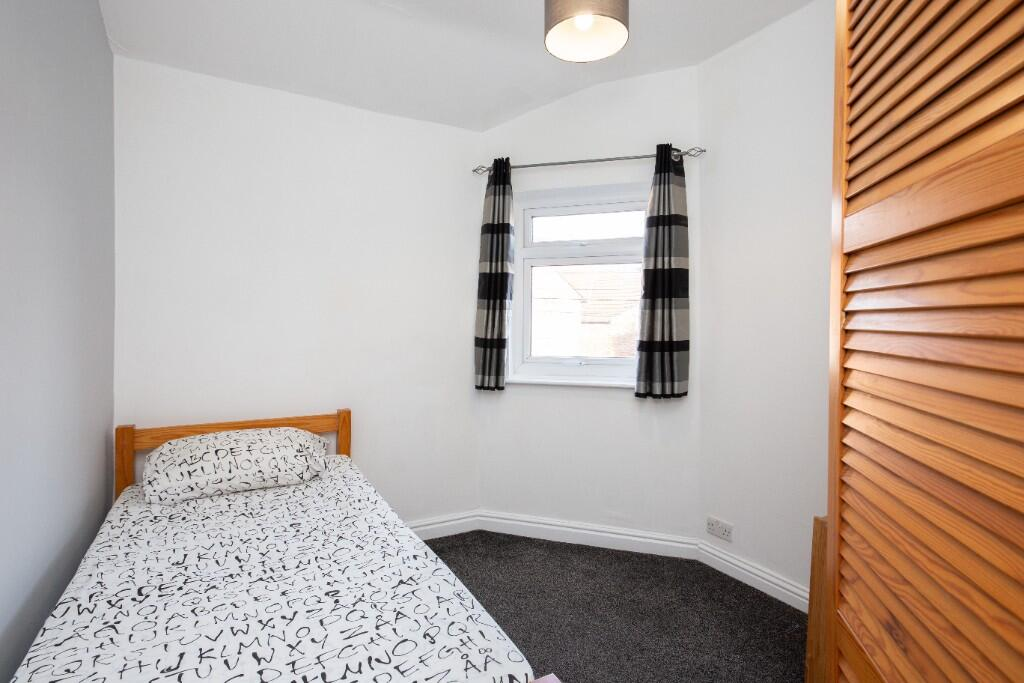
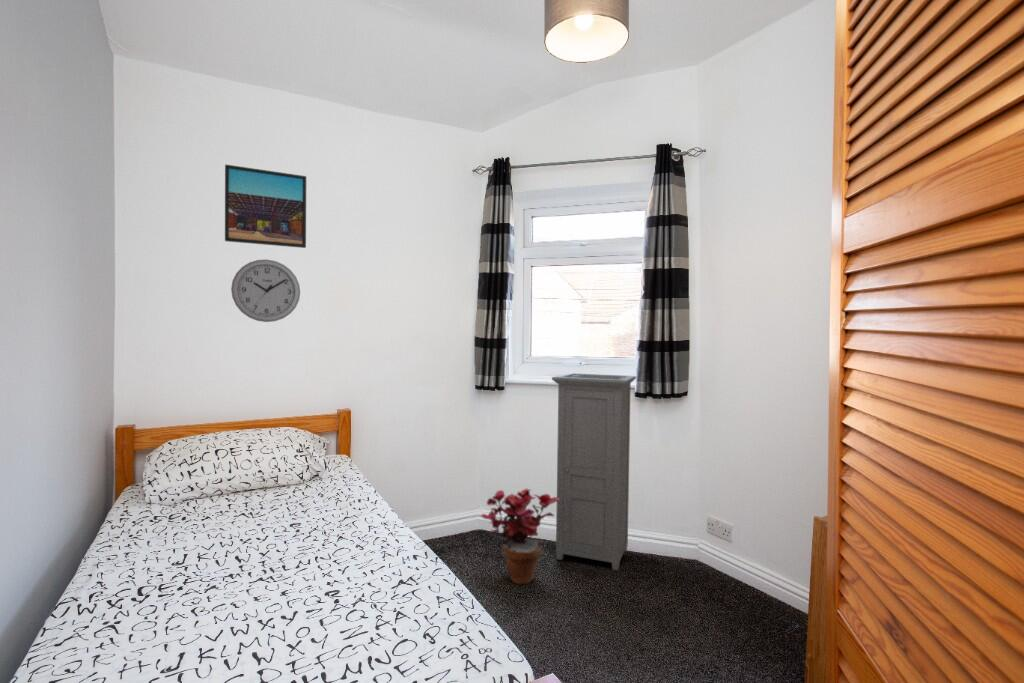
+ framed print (266, 207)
+ wall clock (266, 290)
+ potted plant (518, 533)
+ cabinet (593, 466)
